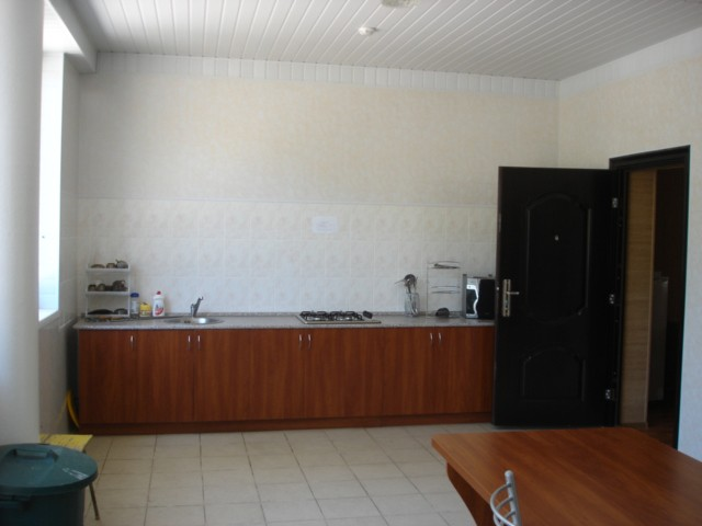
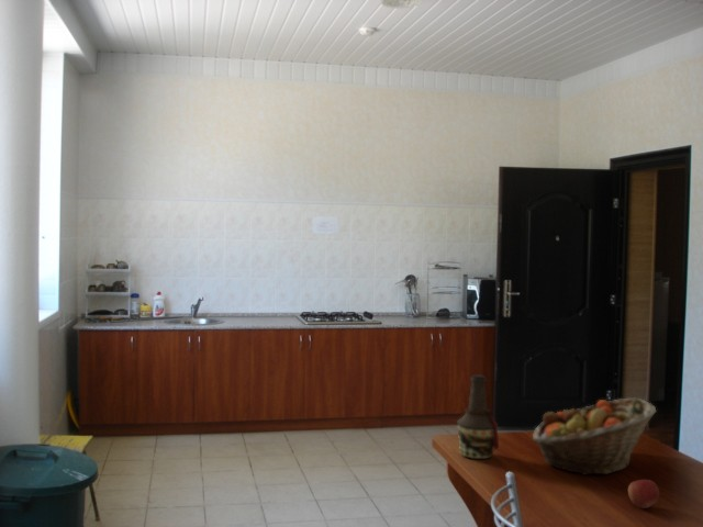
+ fruit basket (592, 430)
+ bottle (479, 415)
+ apple (643, 492)
